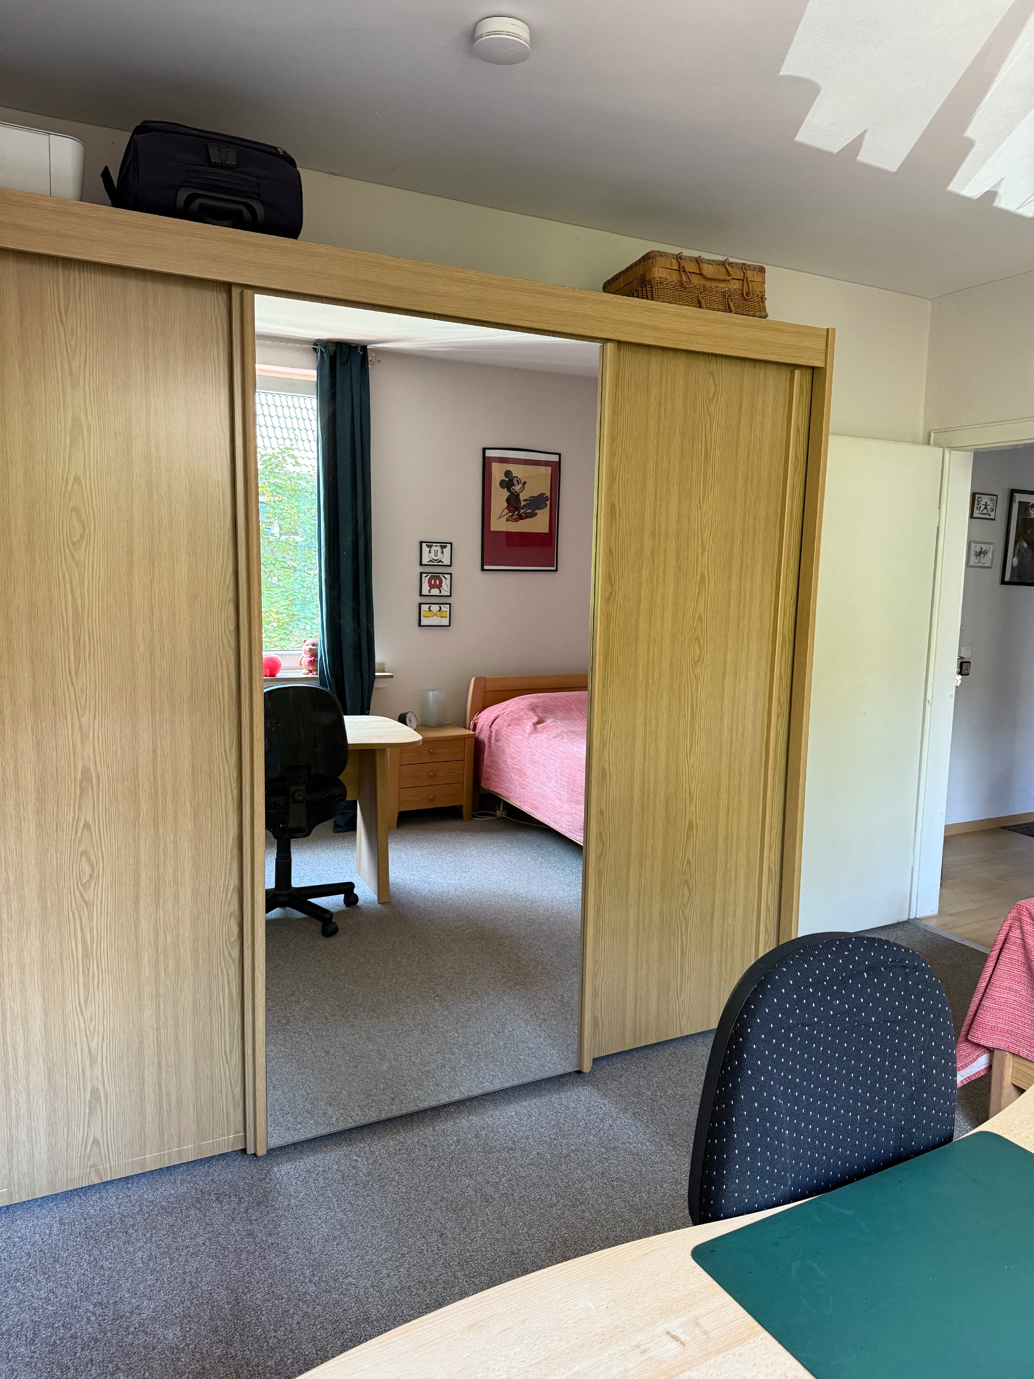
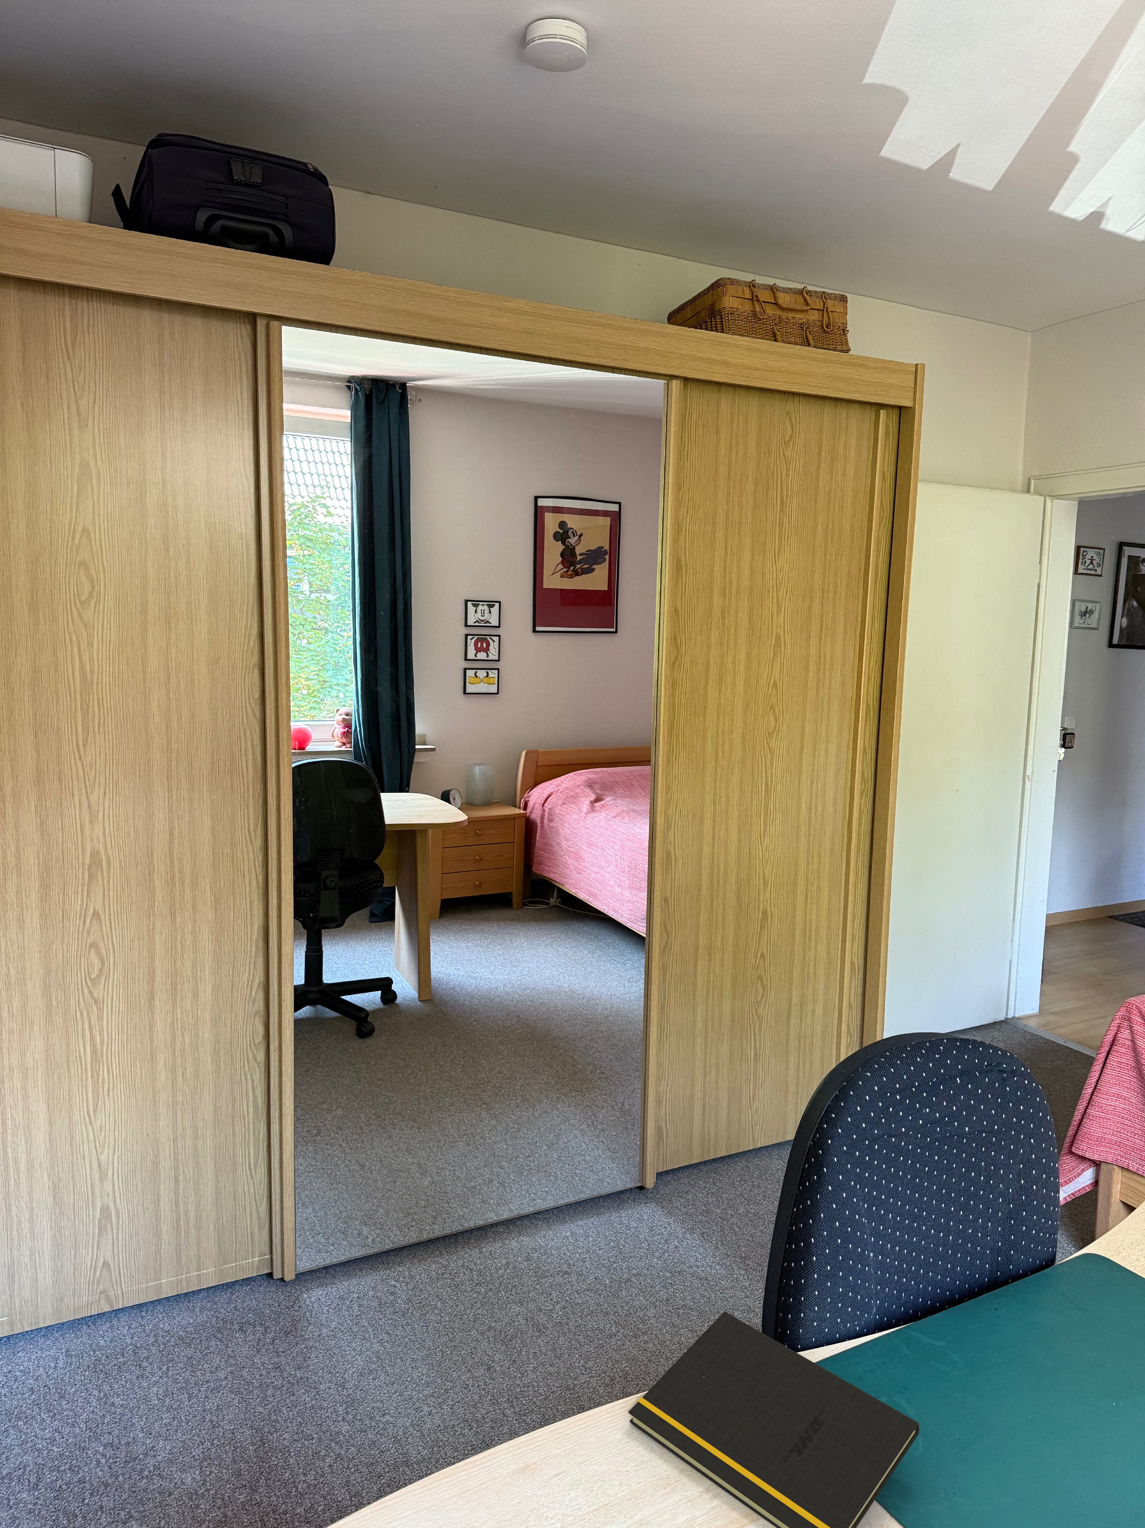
+ notepad (771, 1422)
